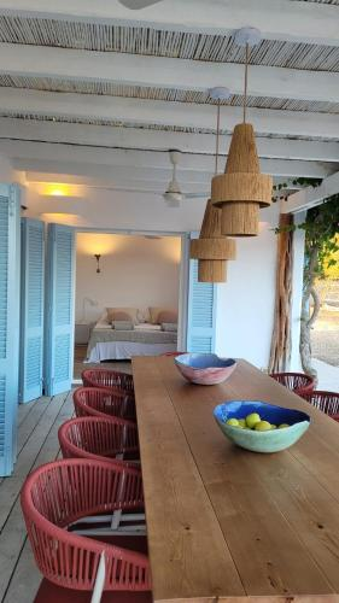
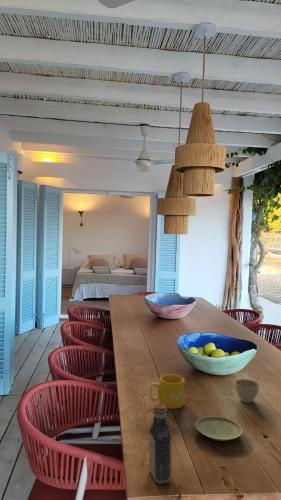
+ plate (218, 429)
+ bottle (160, 441)
+ flower pot (246, 391)
+ mug (166, 391)
